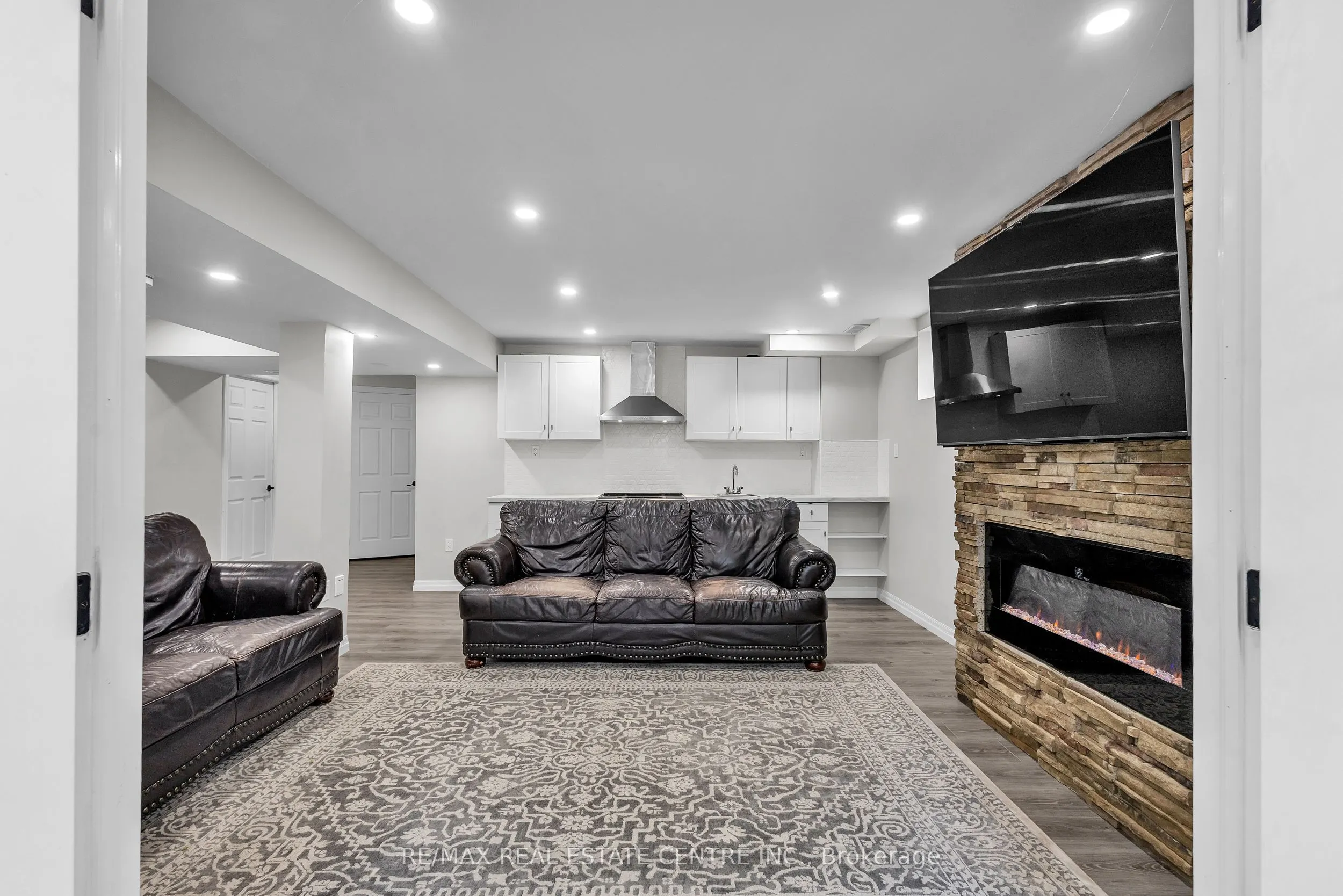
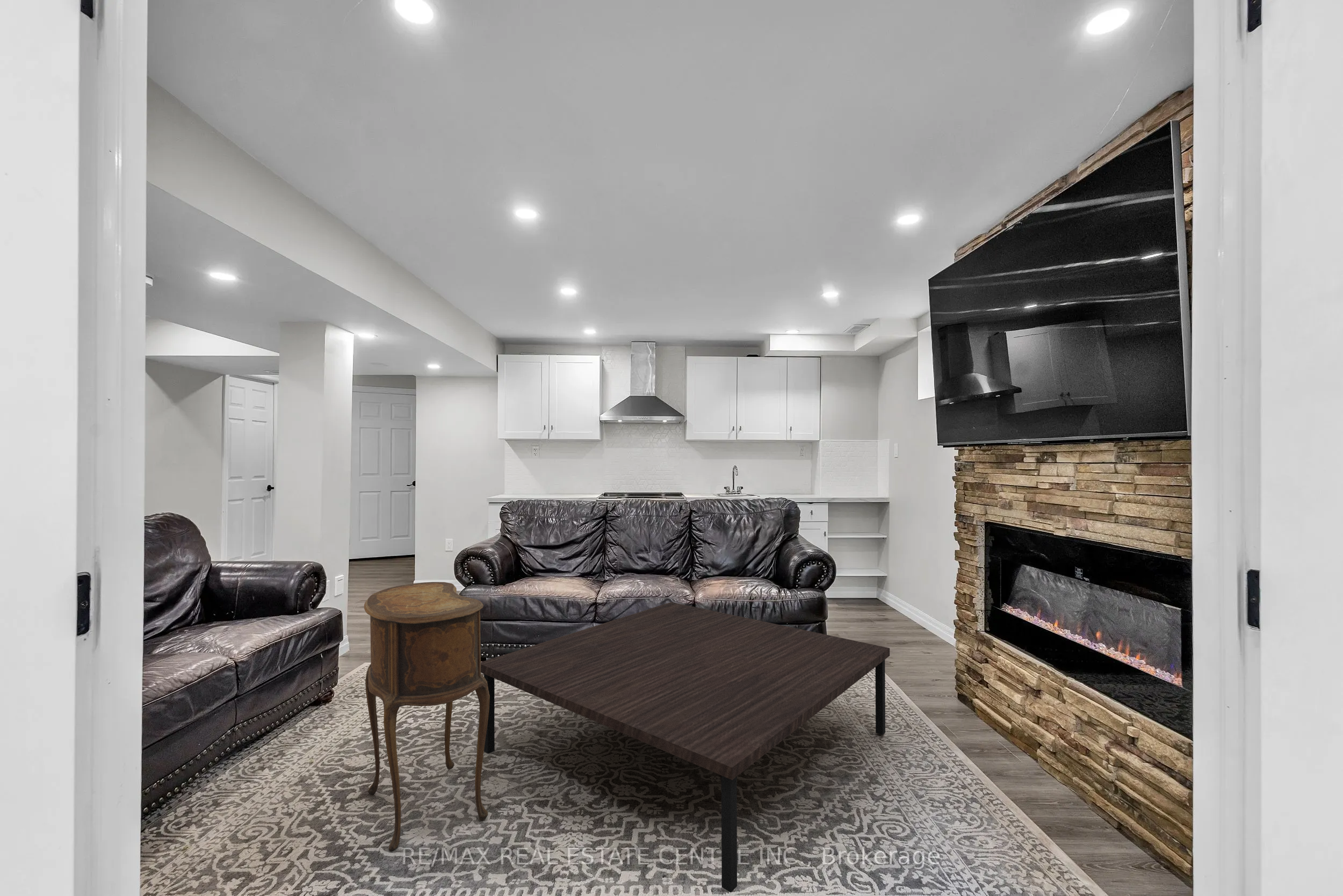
+ side table (421, 702)
+ coffee table (691, 698)
